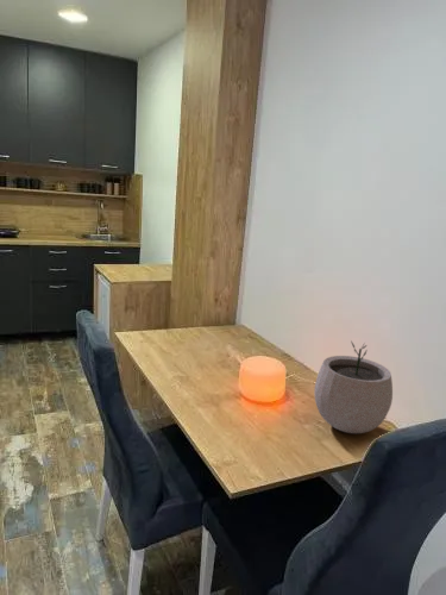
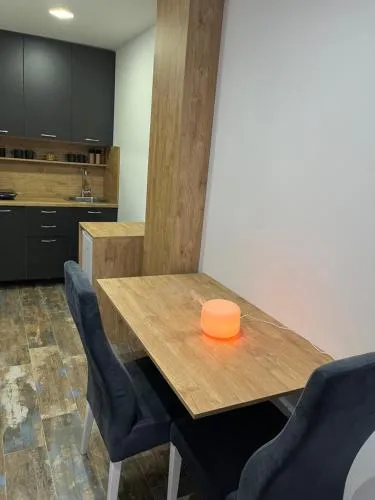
- plant pot (353, 384)
